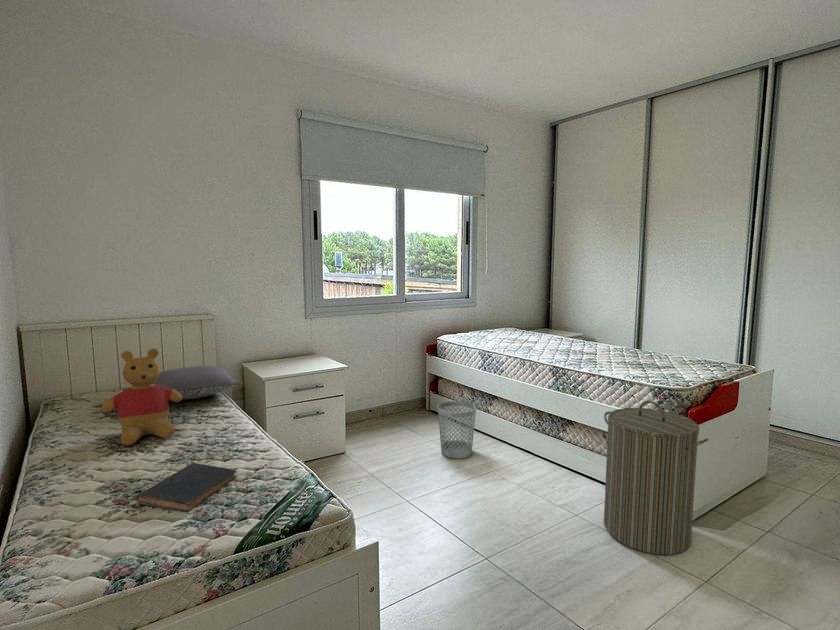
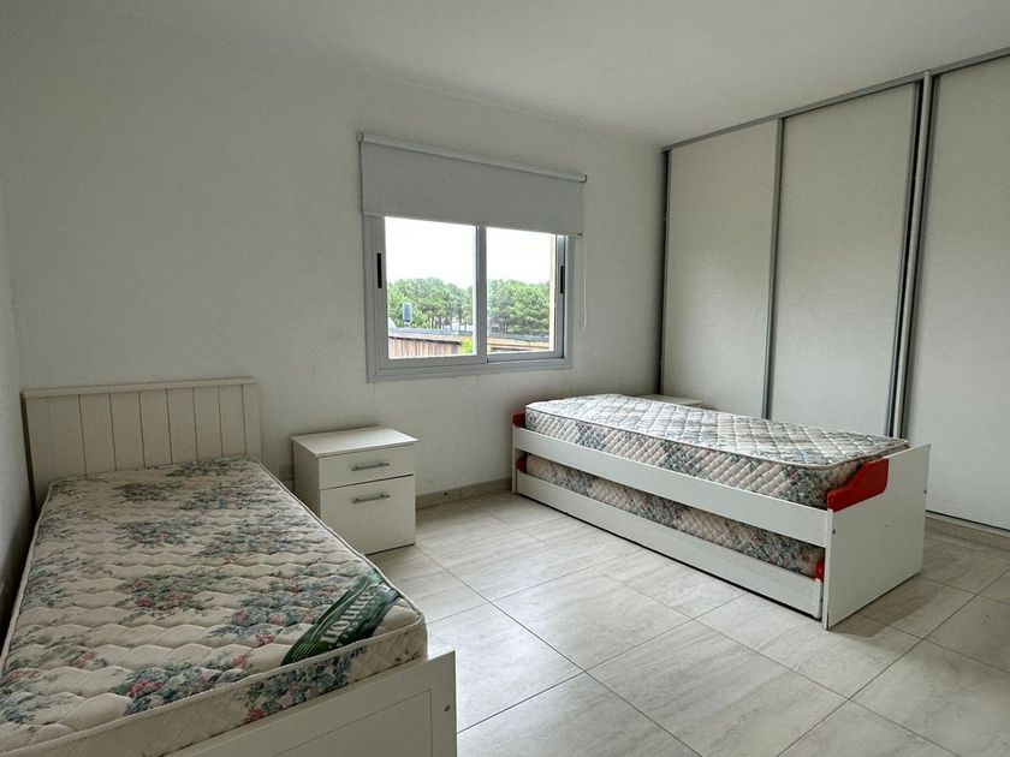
- teddy bear (143, 394)
- pillow (190, 381)
- laundry hamper (649, 467)
- book (189, 485)
- wastebasket (456, 429)
